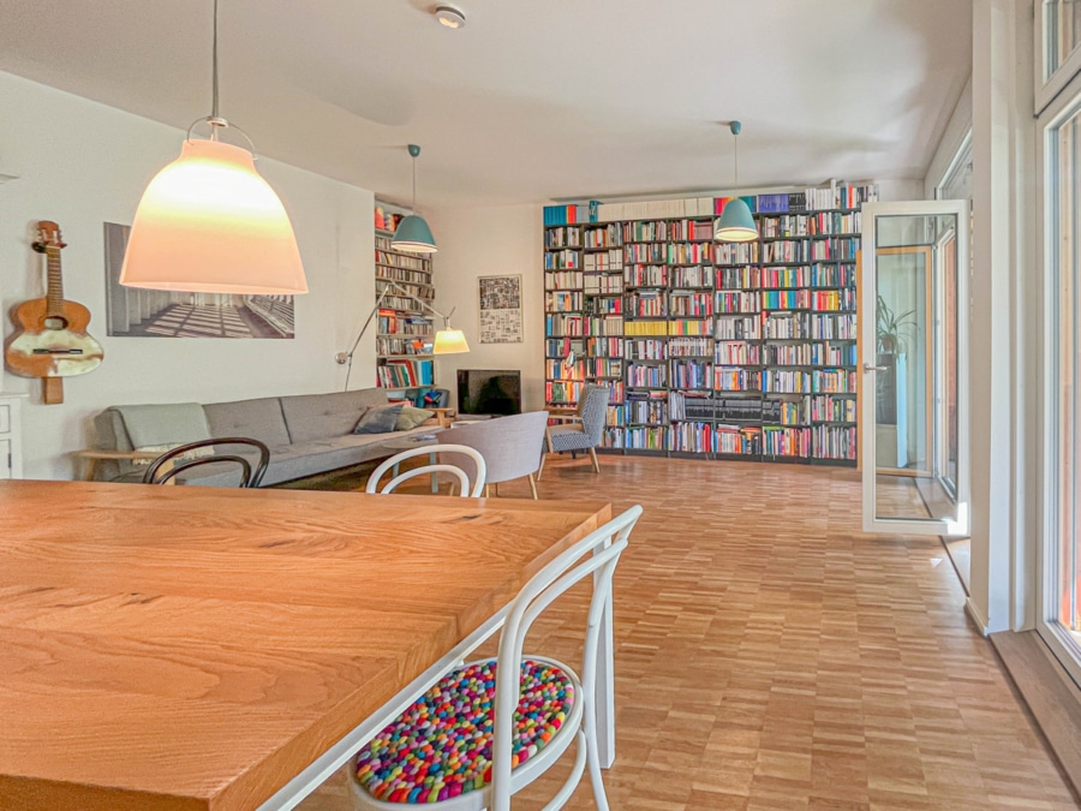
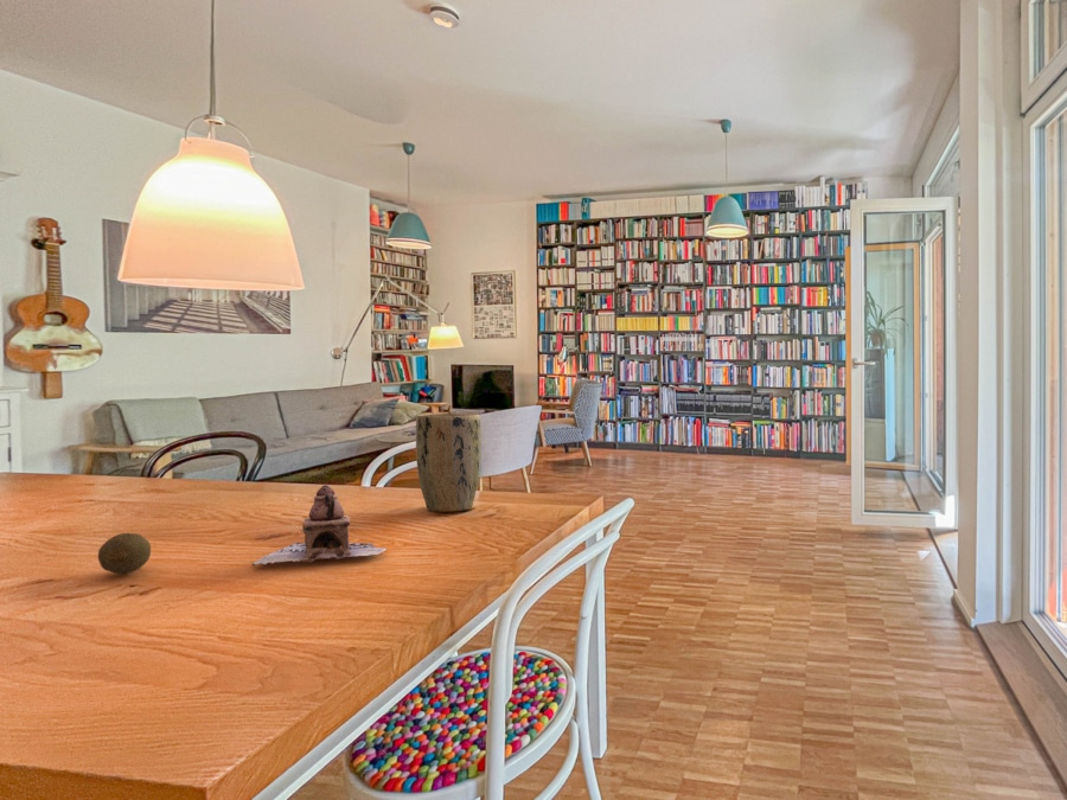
+ teapot (327, 520)
+ fruit (124, 553)
+ plant pot (448, 461)
